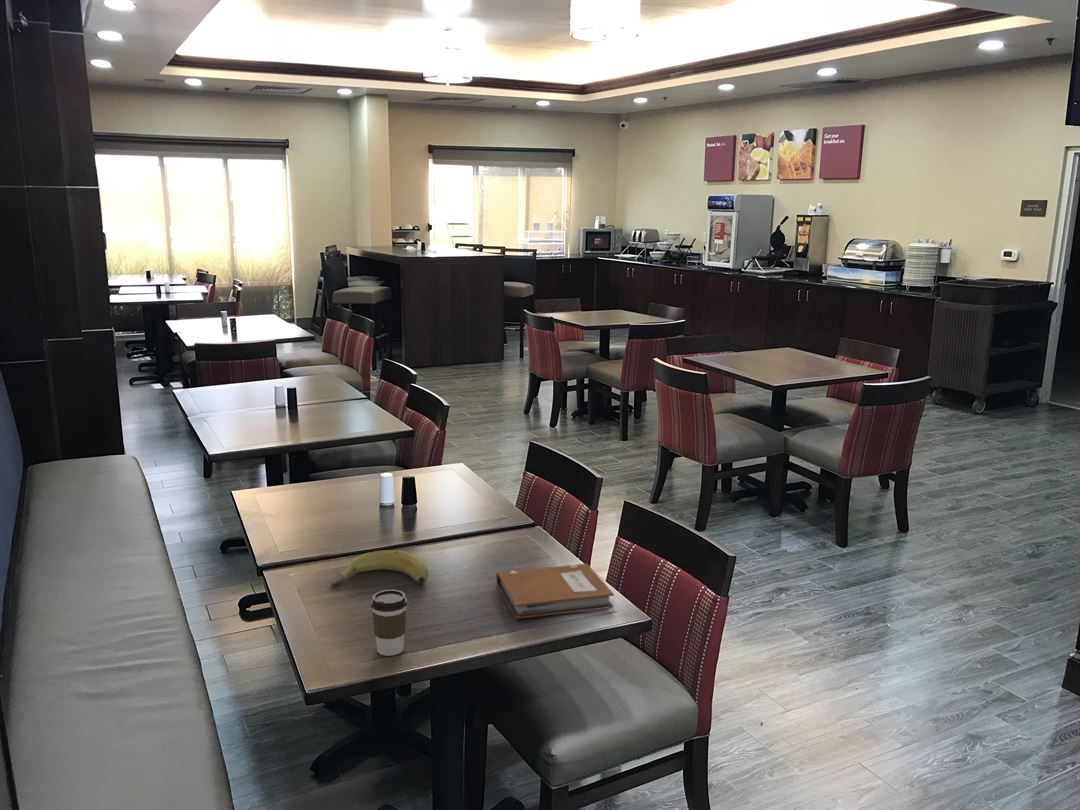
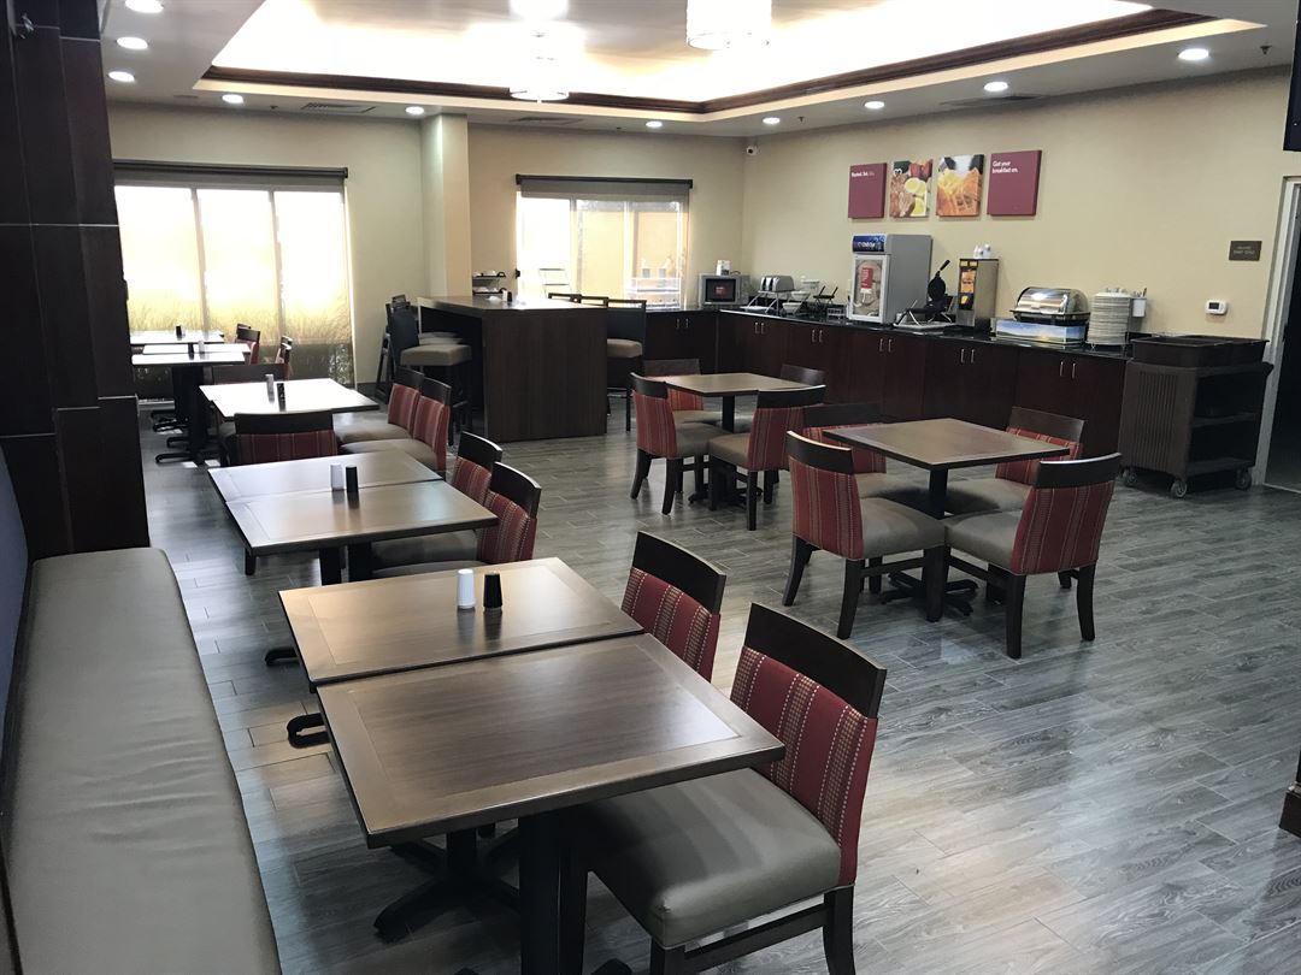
- banana (378, 569)
- coffee cup (389, 623)
- notebook (555, 588)
